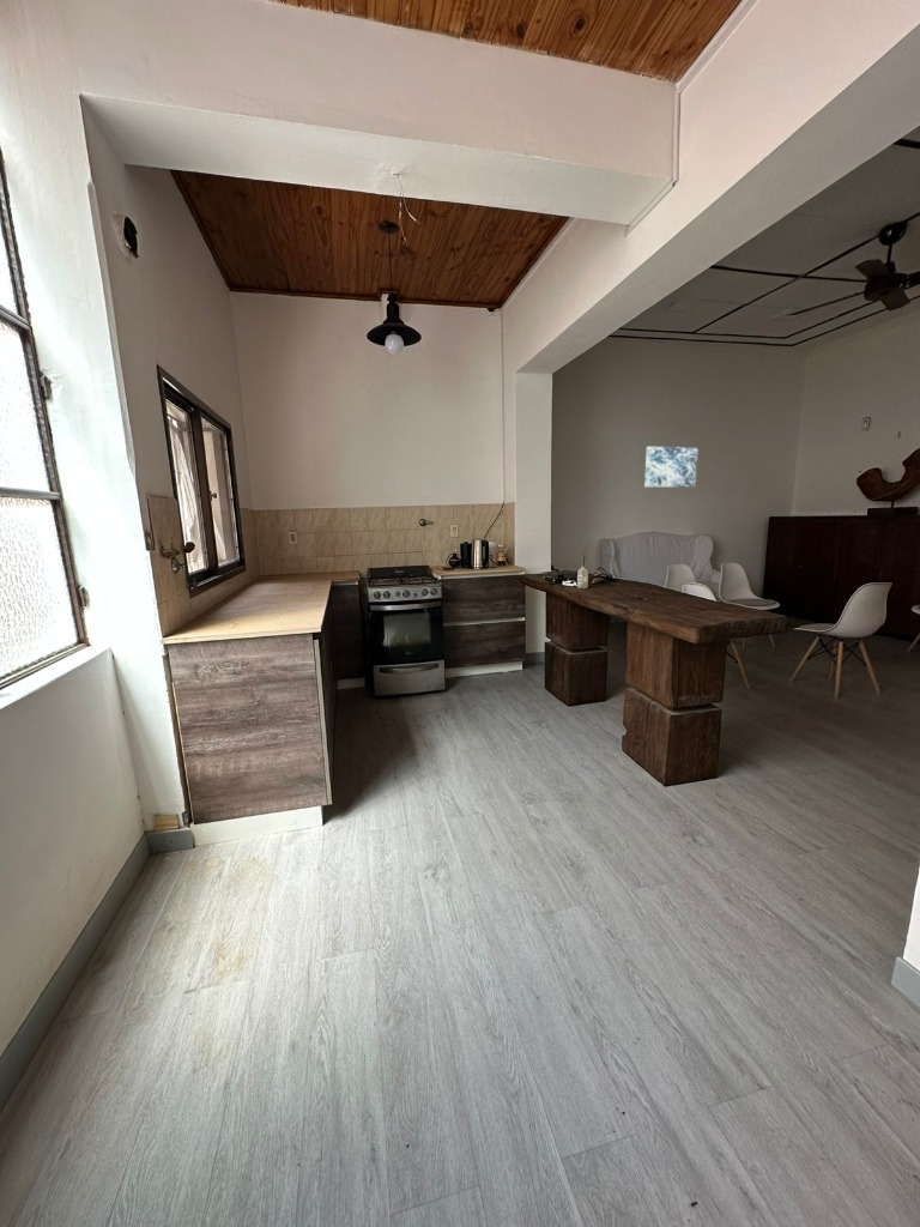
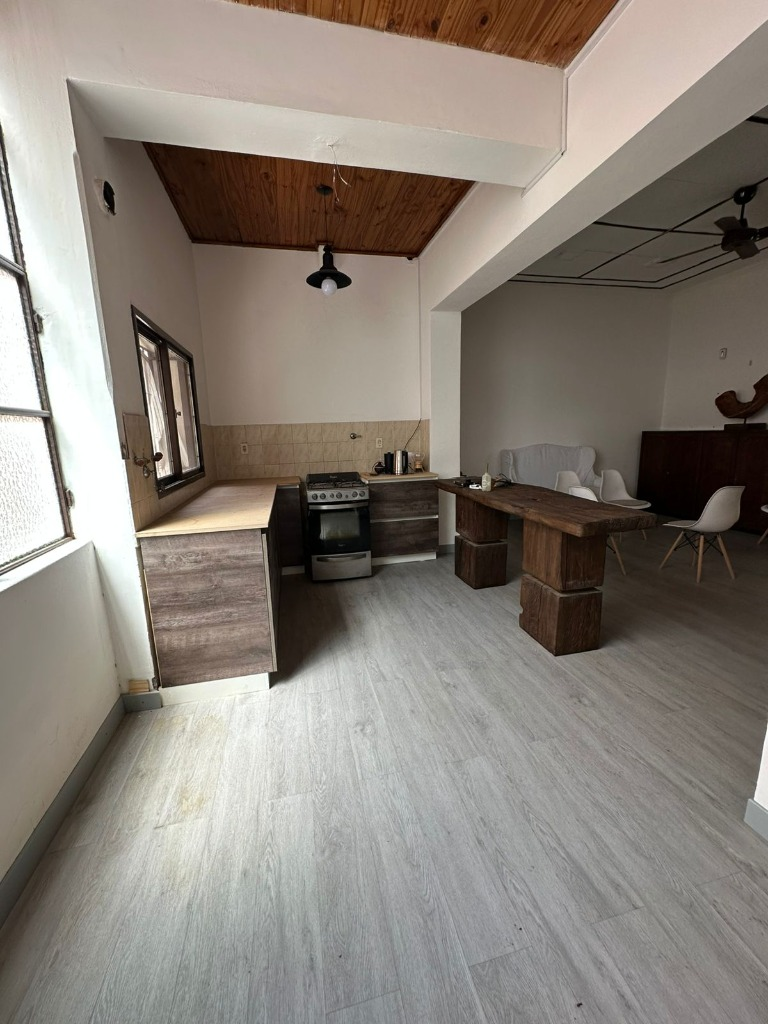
- wall art (671, 466)
